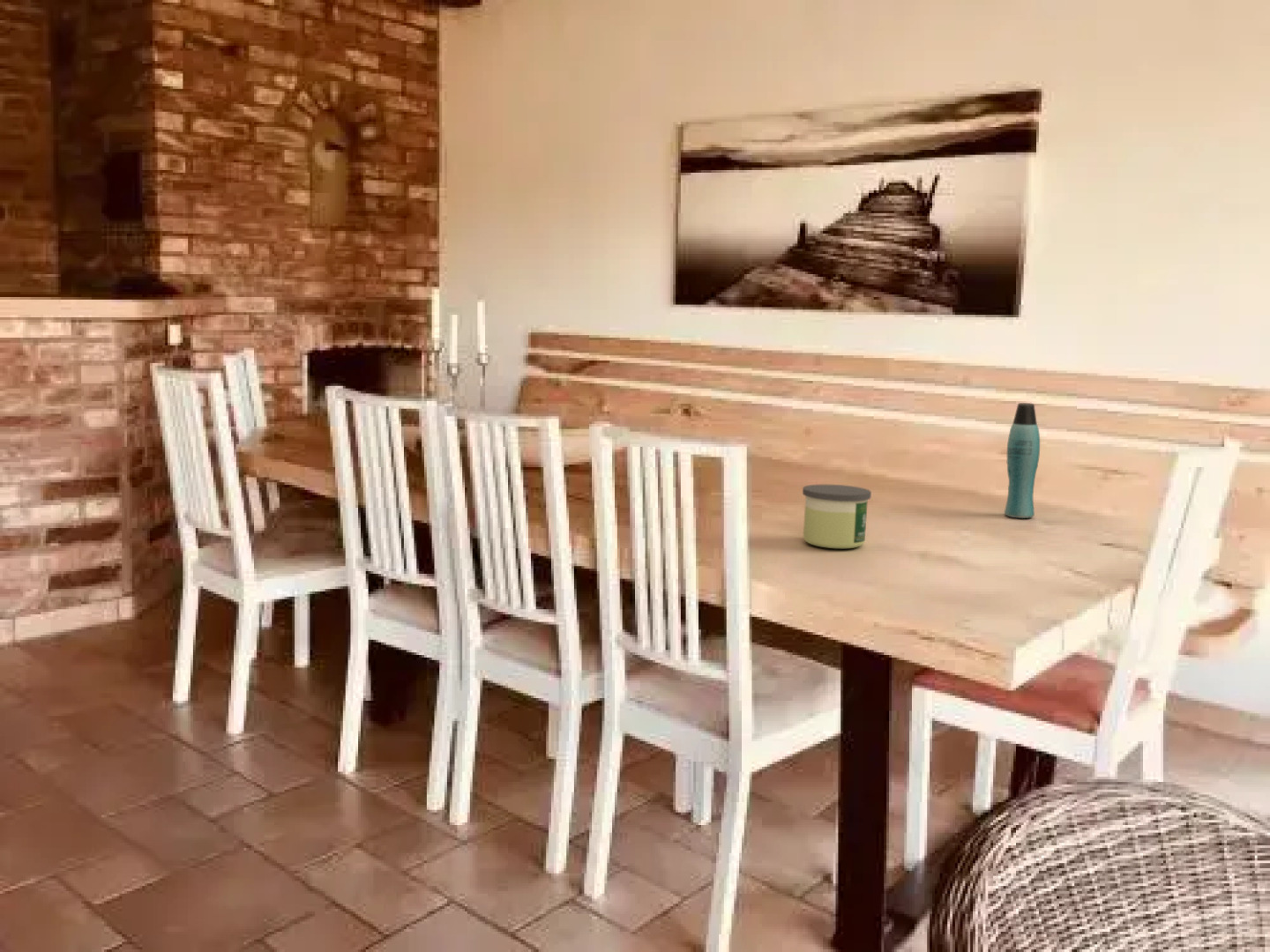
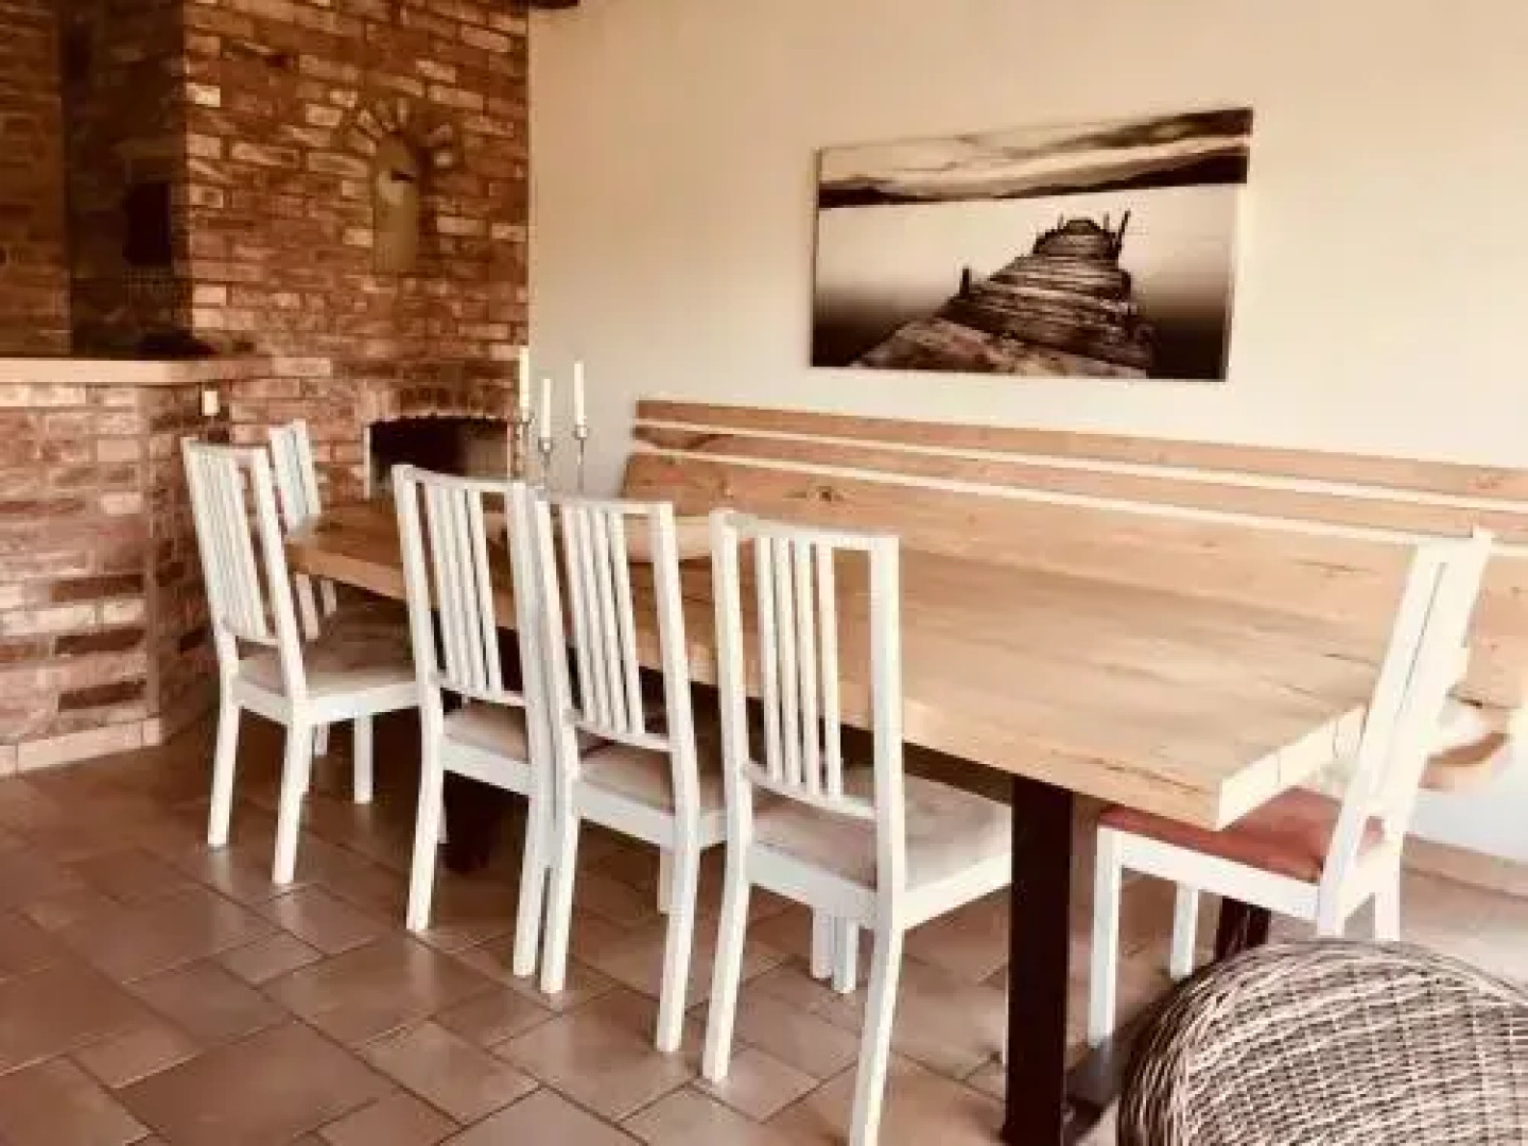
- candle (835, 517)
- bottle (1022, 459)
